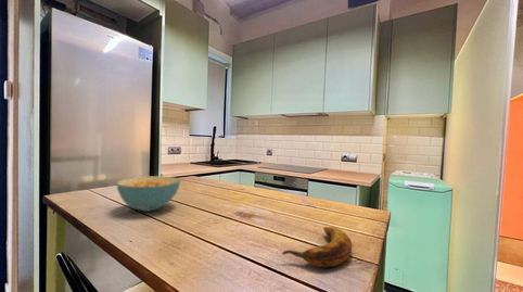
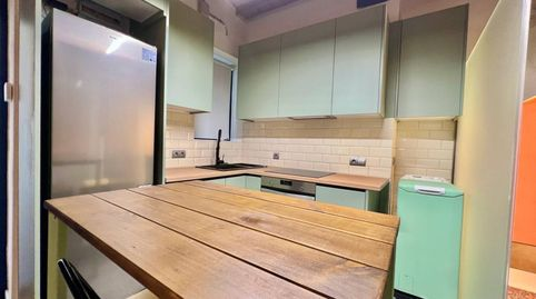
- banana (326, 244)
- cereal bowl (149, 194)
